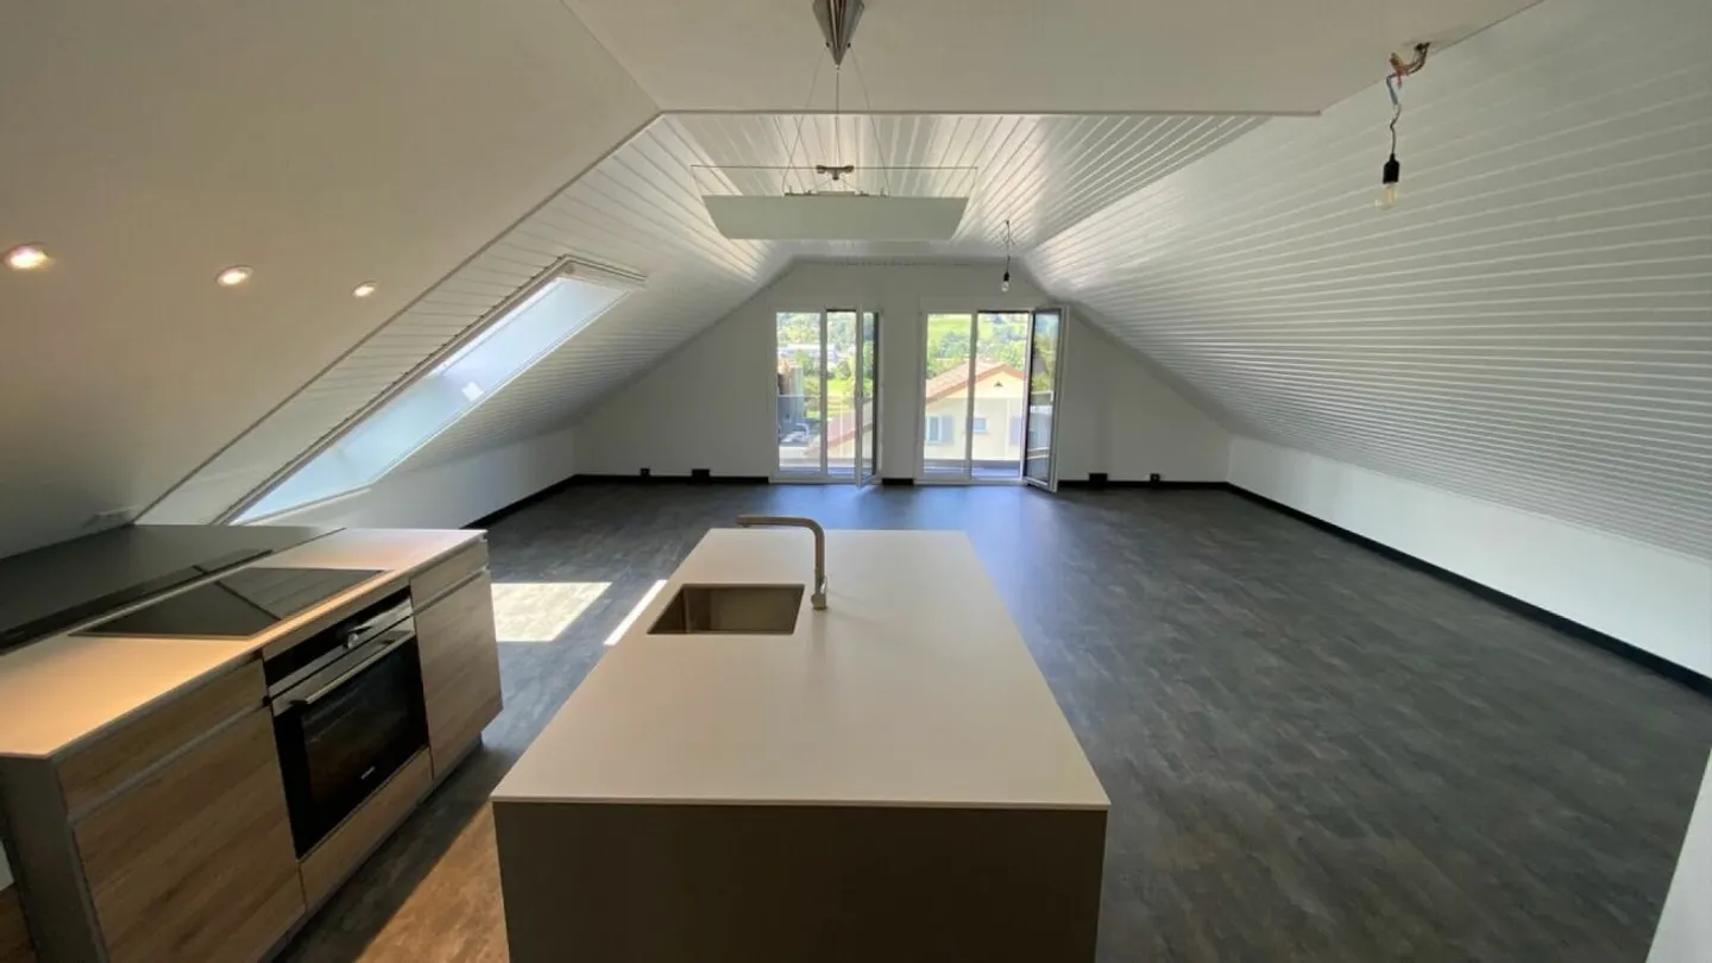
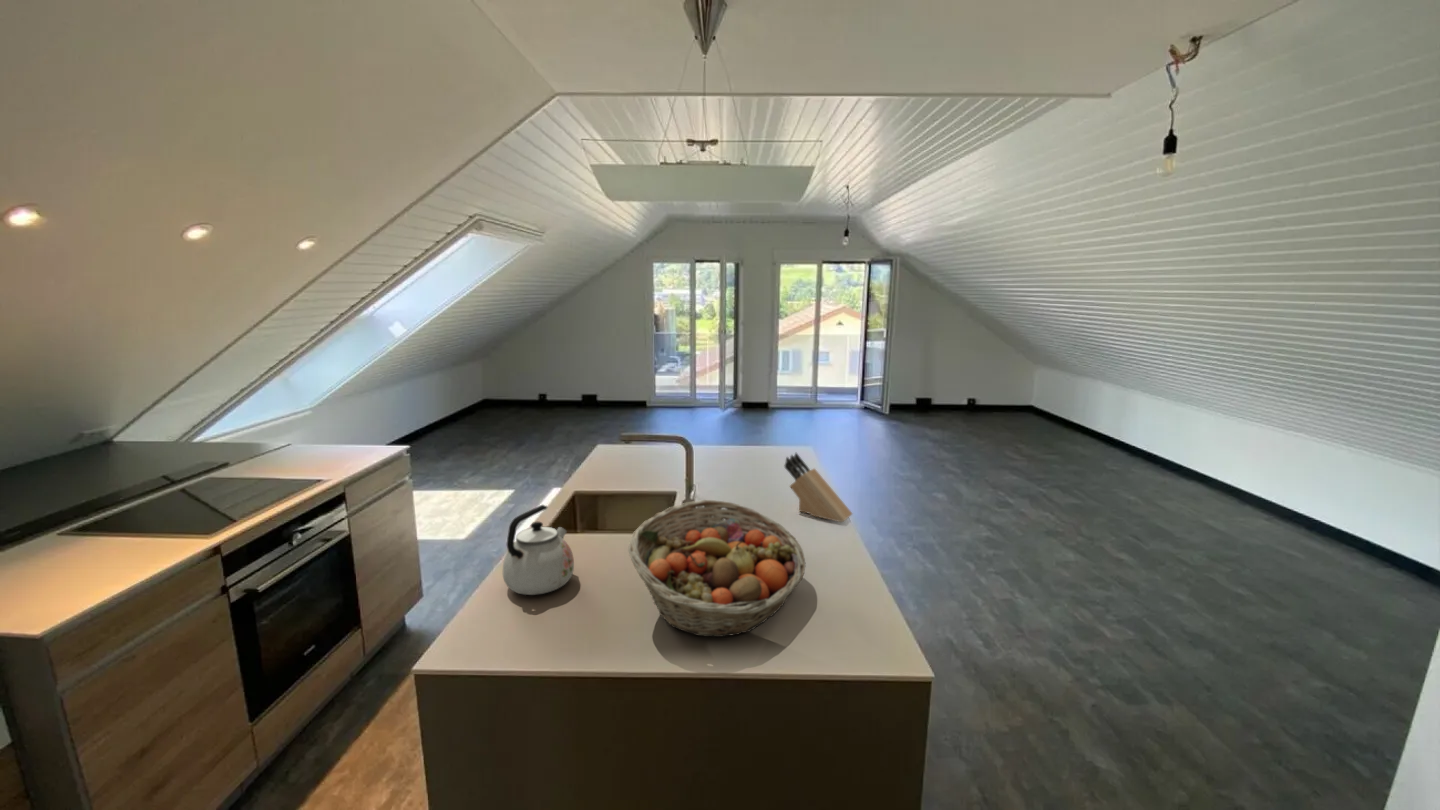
+ kettle (538, 546)
+ fruit basket (719, 563)
+ knife block (816, 485)
